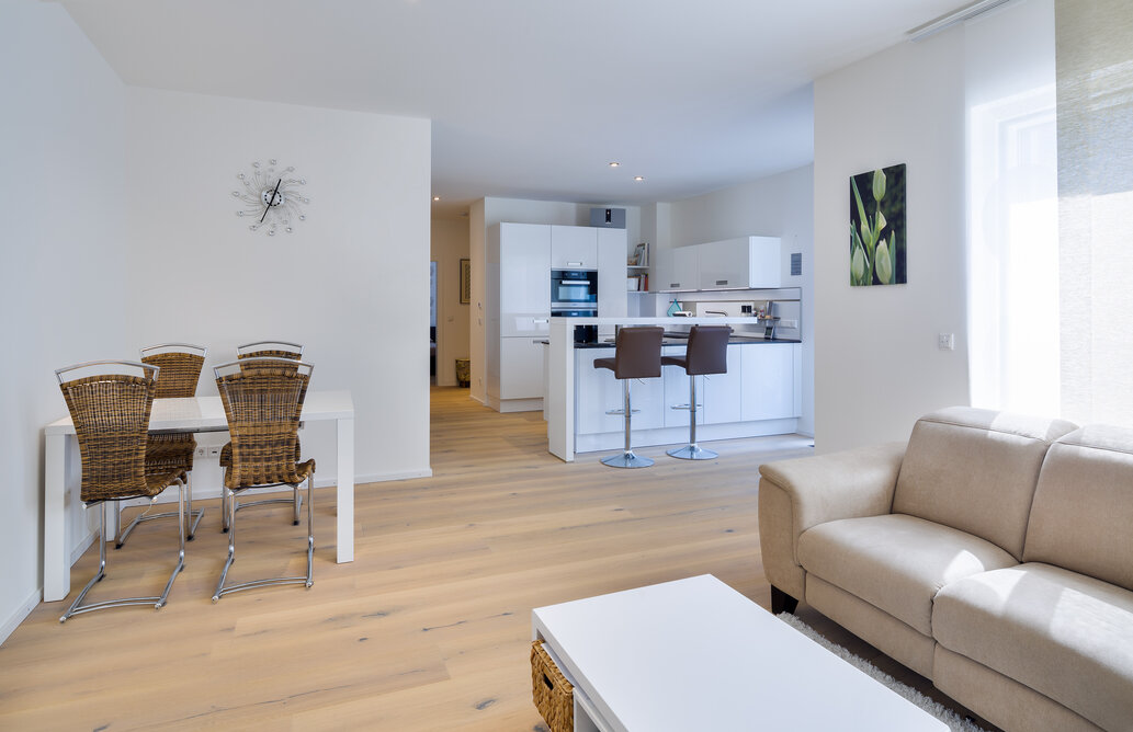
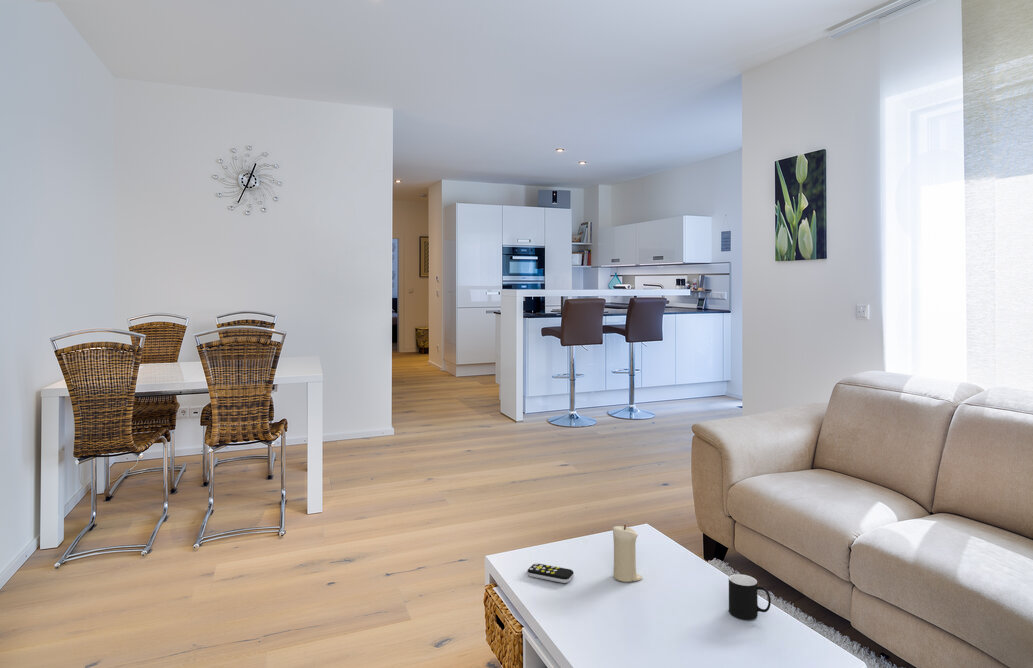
+ remote control (550, 572)
+ candle (626, 551)
+ cup (749, 598)
